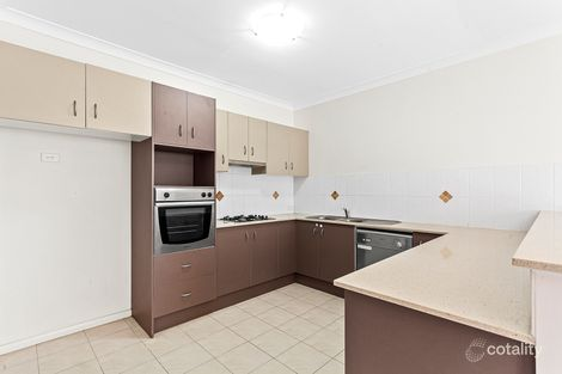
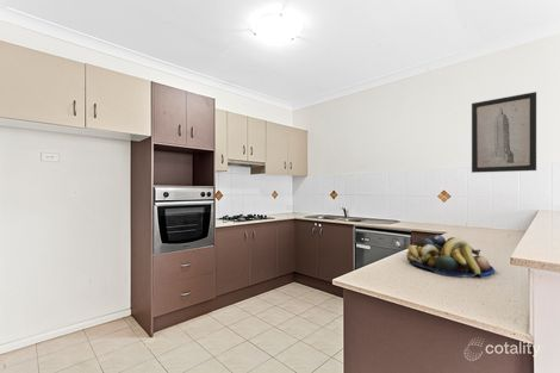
+ wall art (502, 135)
+ fruit bowl (448, 250)
